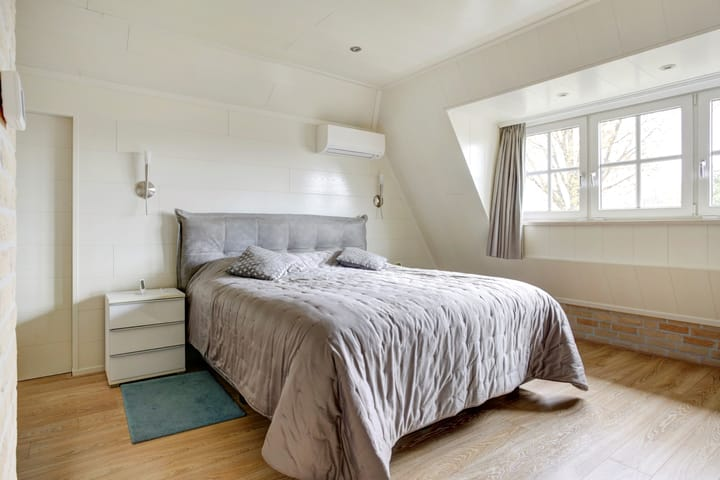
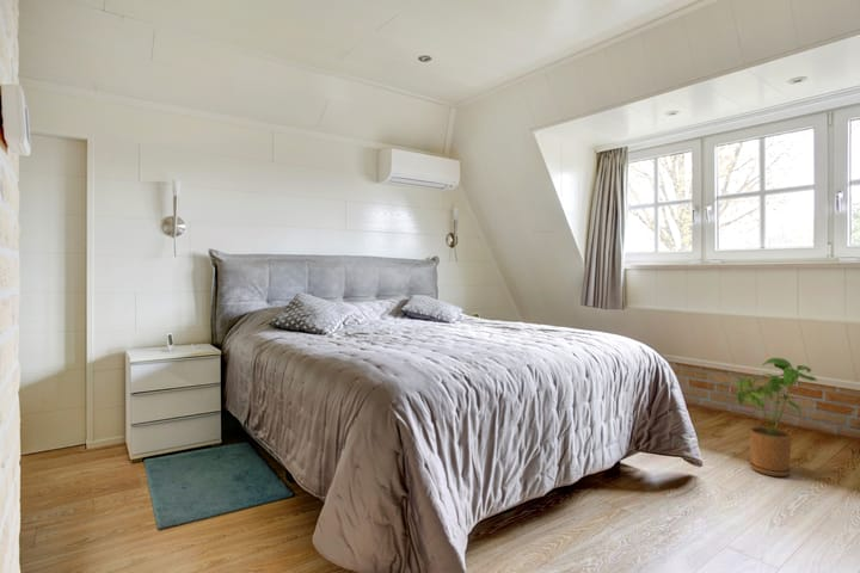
+ house plant (768, 414)
